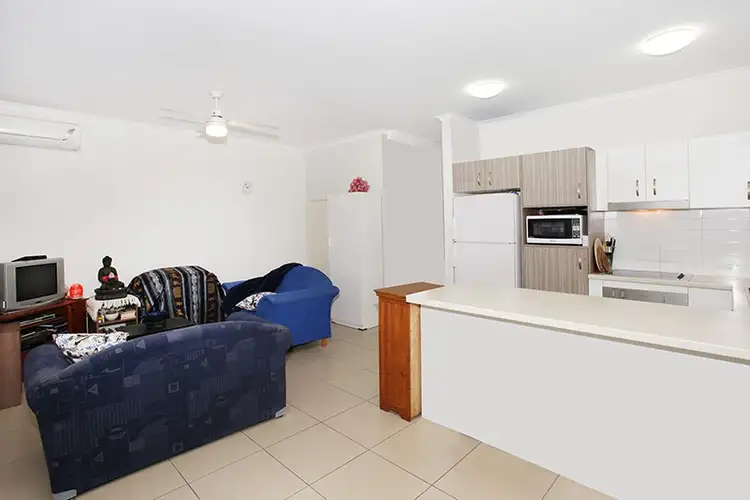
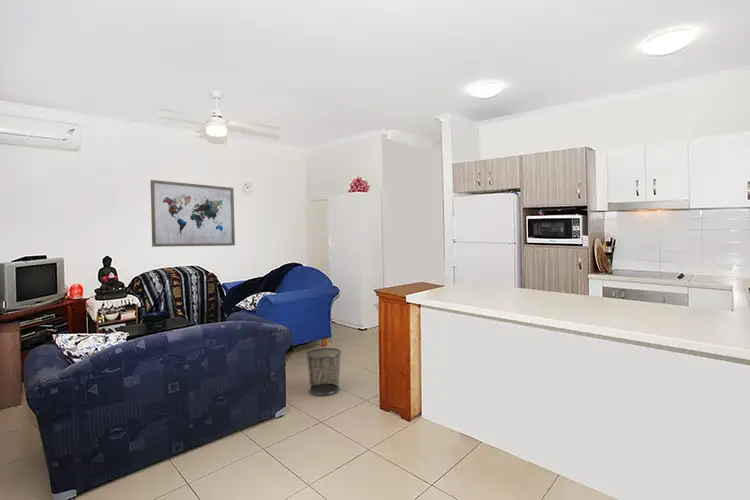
+ wall art (195, 215)
+ waste bin (324, 370)
